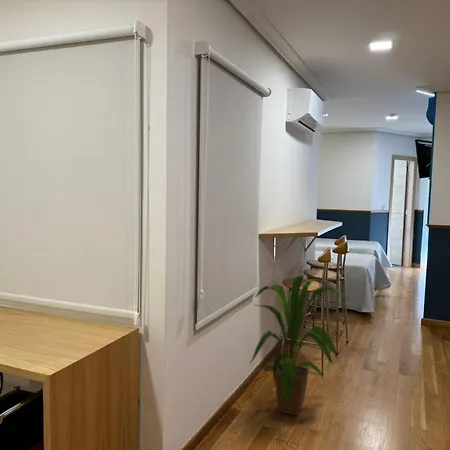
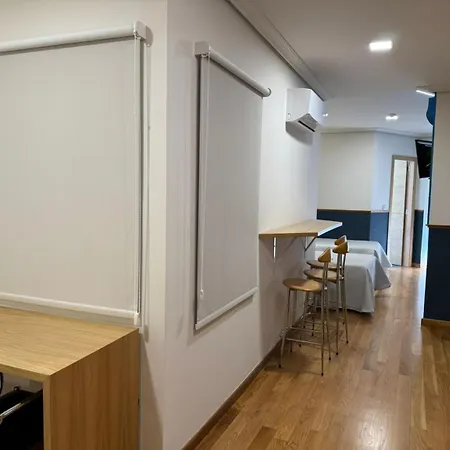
- house plant (297, 335)
